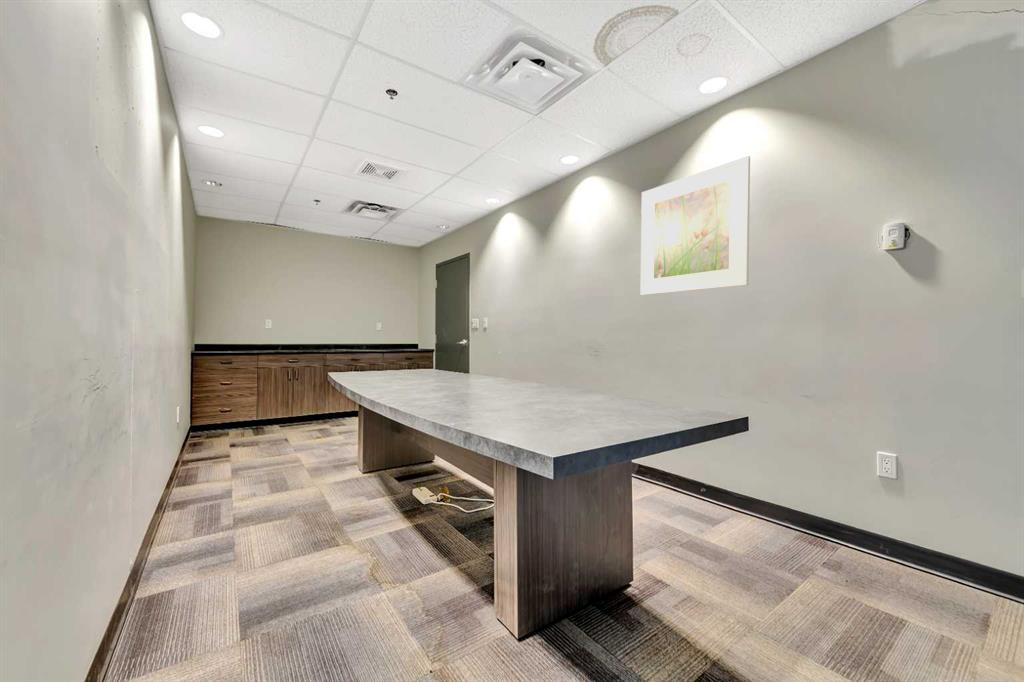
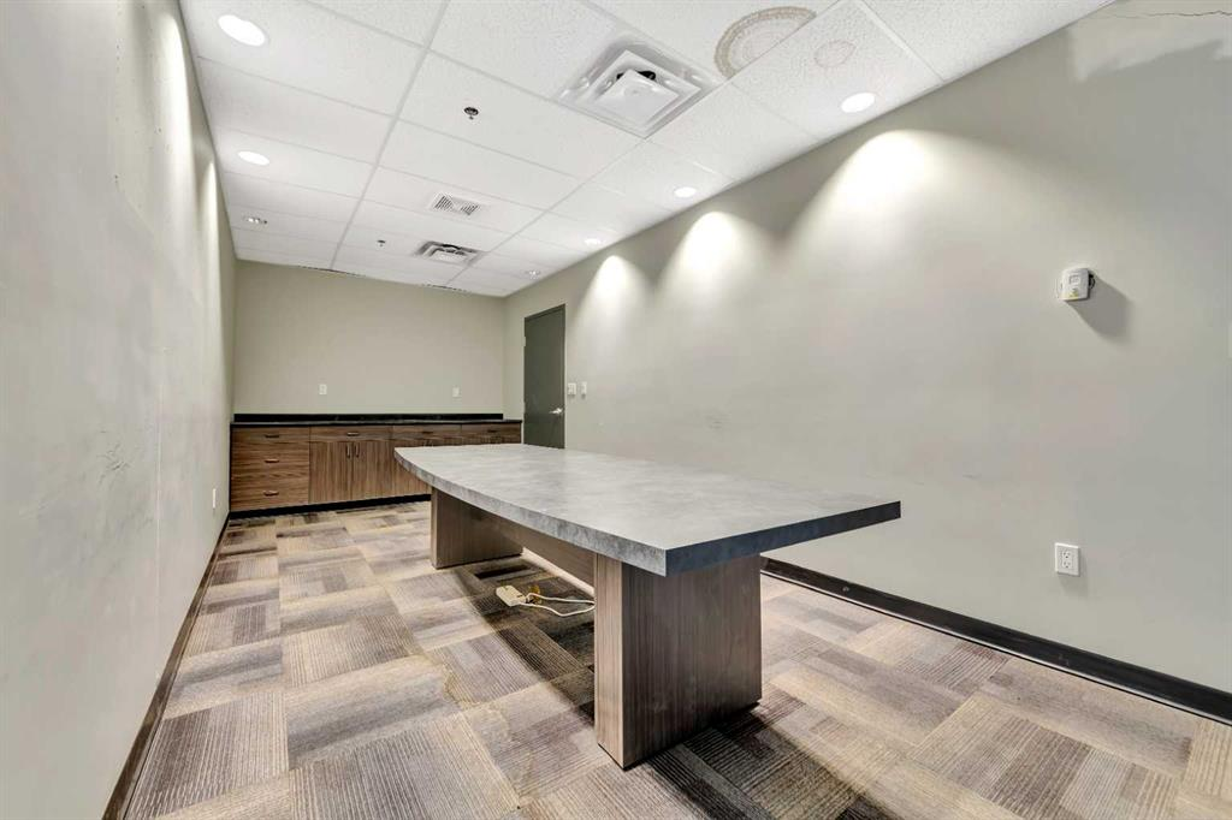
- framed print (689, 233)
